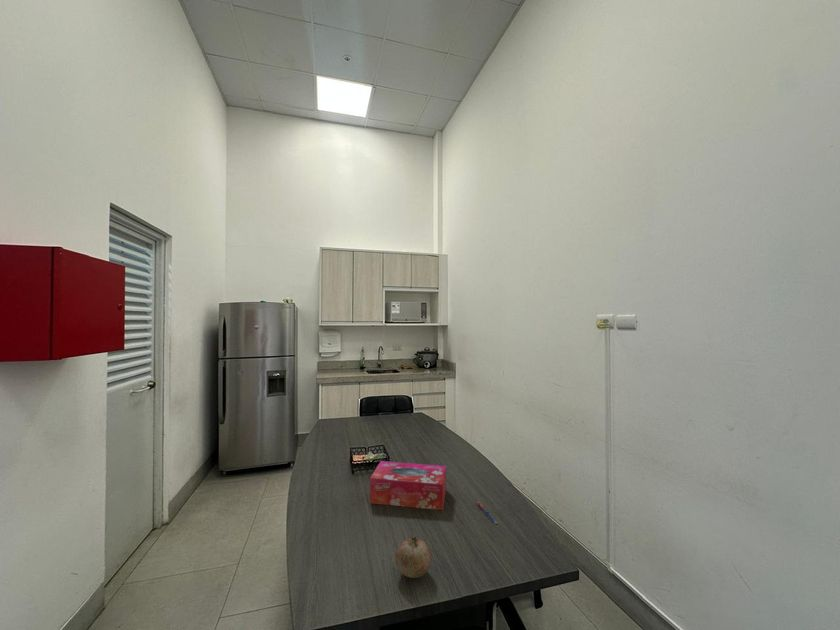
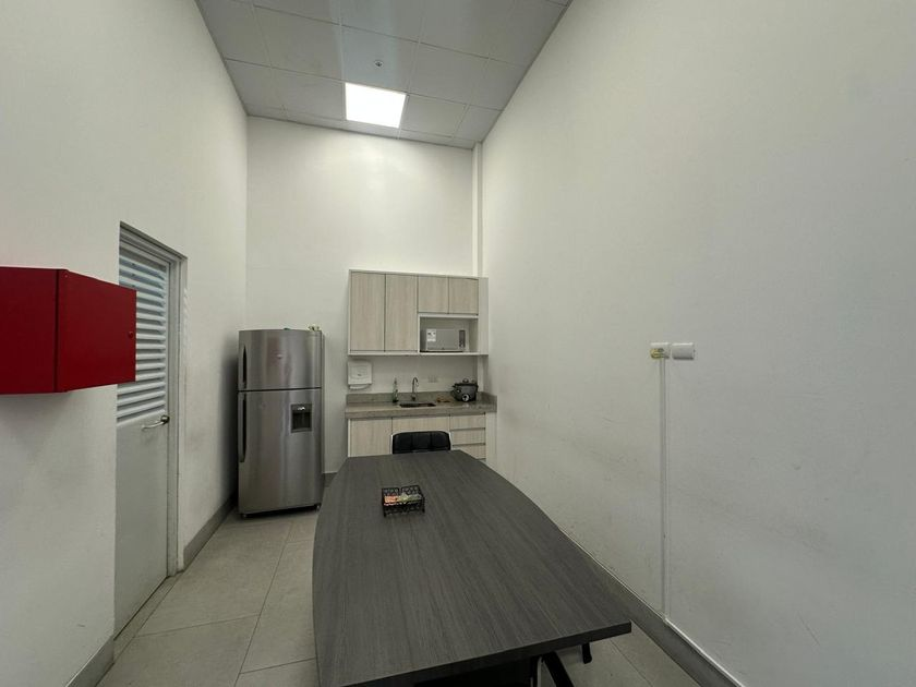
- tissue box (409, 483)
- pen (486, 511)
- fruit (413, 555)
